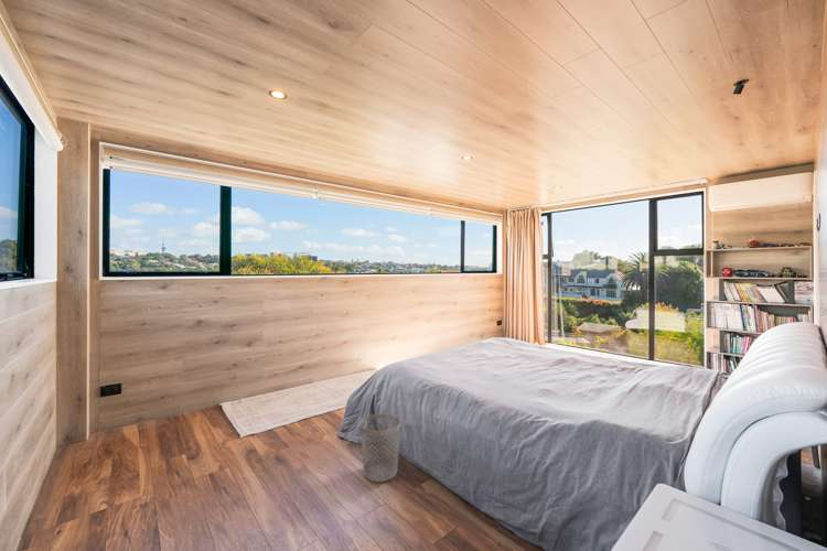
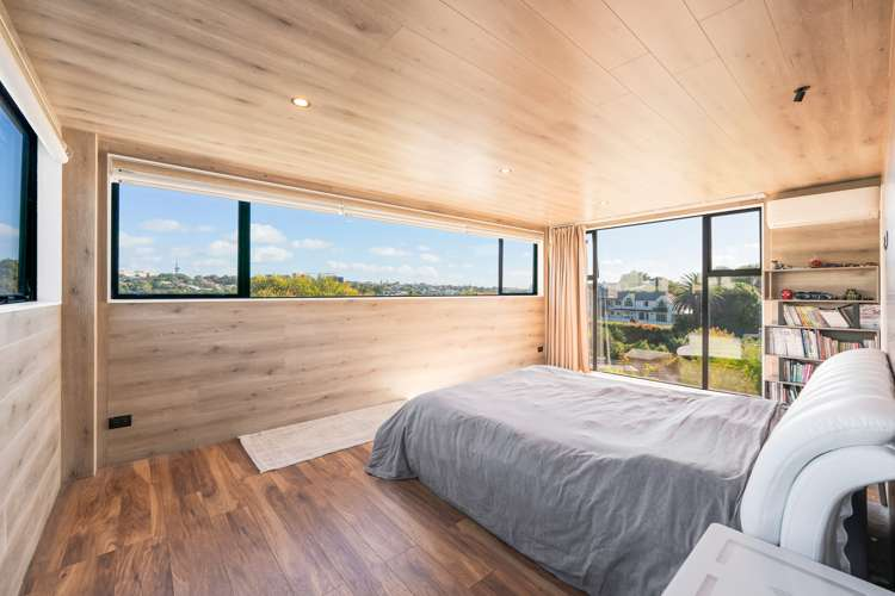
- wastebasket (380, 446)
